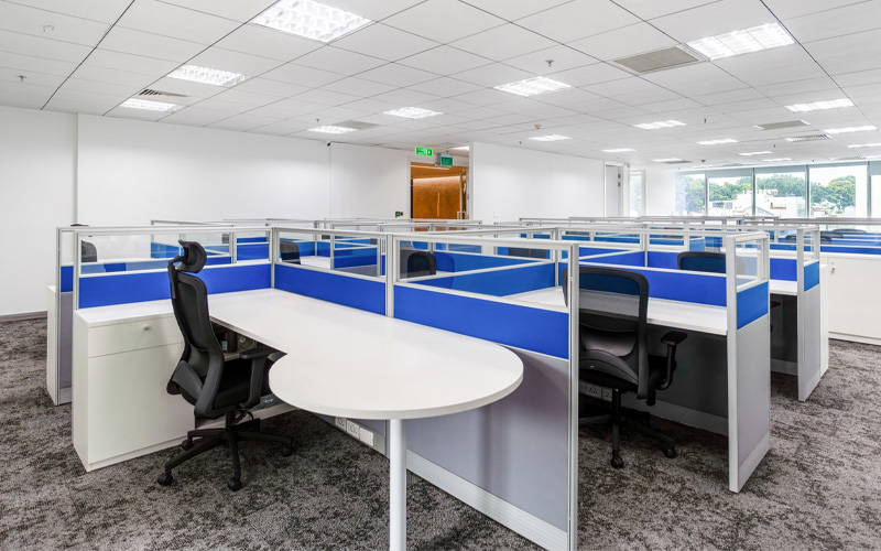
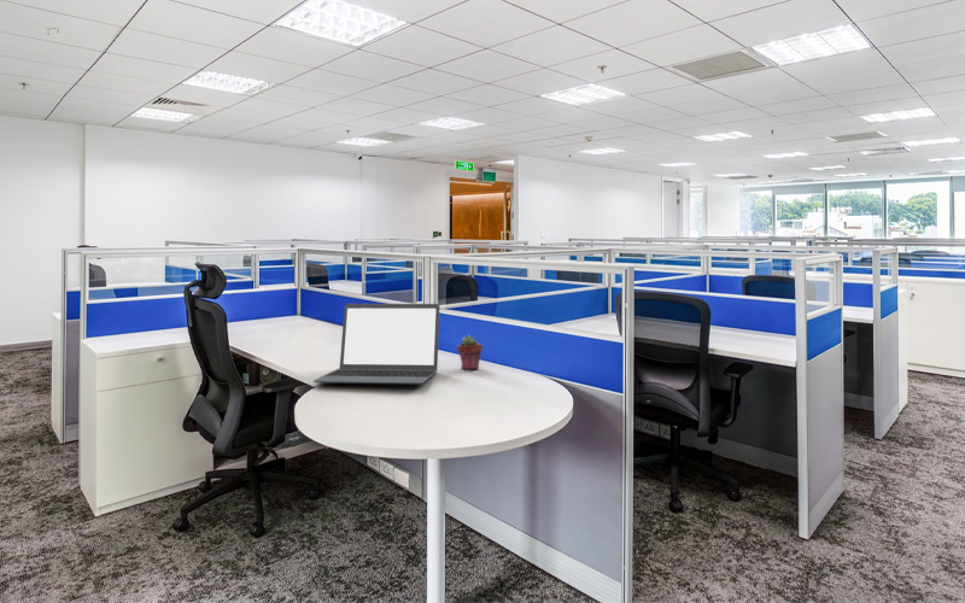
+ laptop (380, 340)
+ potted succulent (469, 351)
